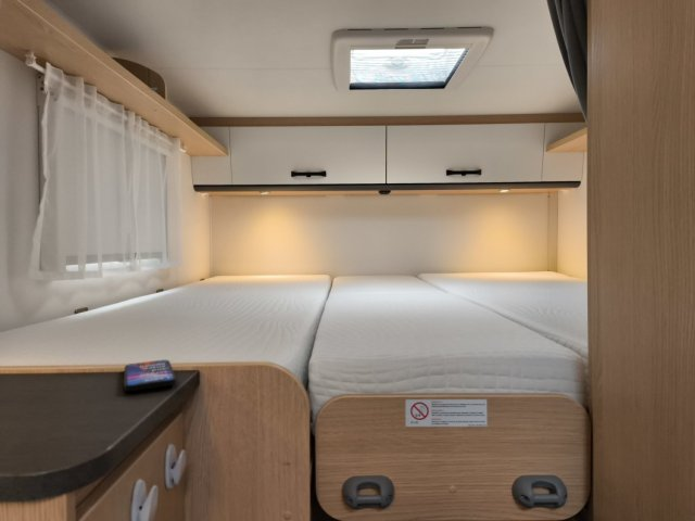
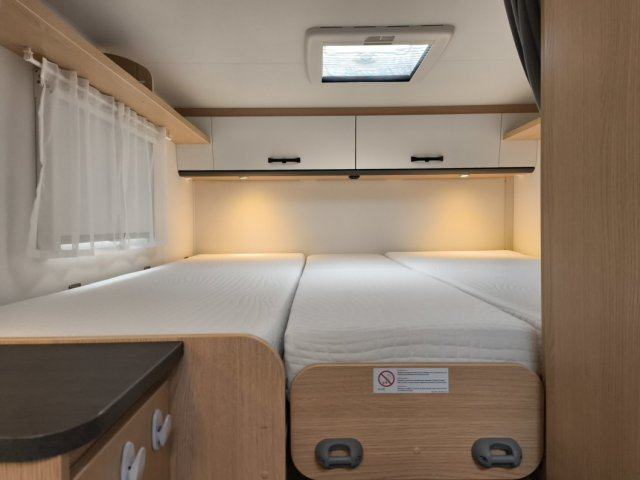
- smartphone (149, 373)
